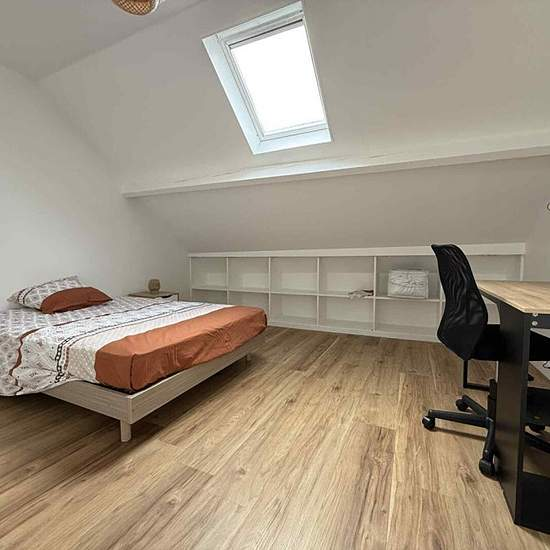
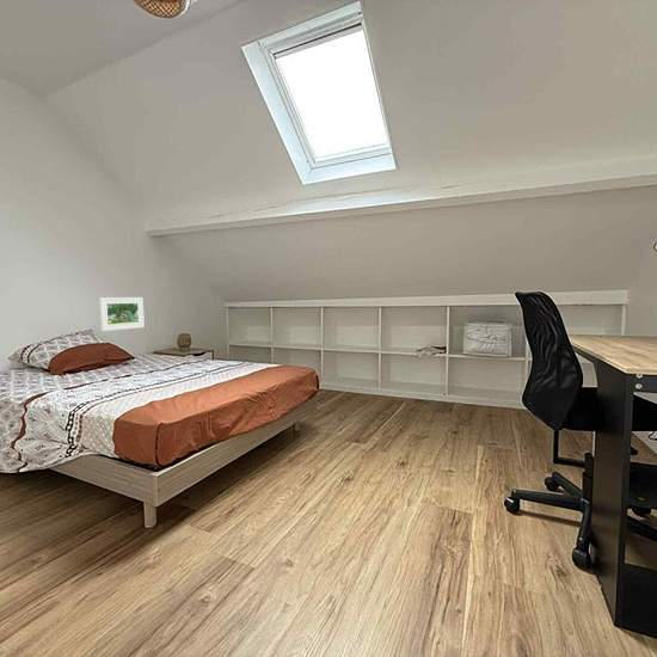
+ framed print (123, 313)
